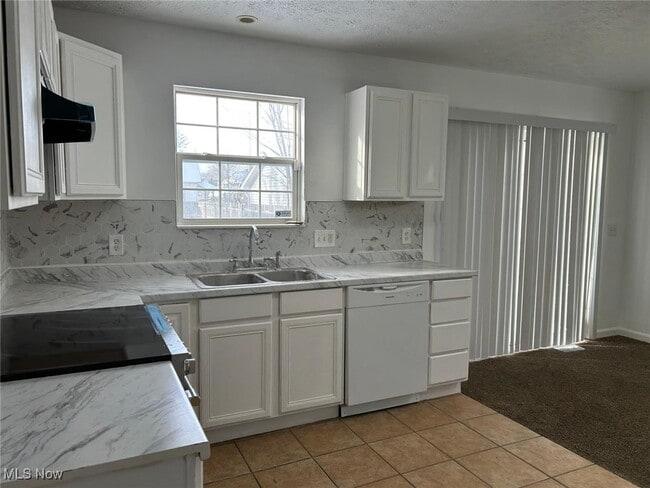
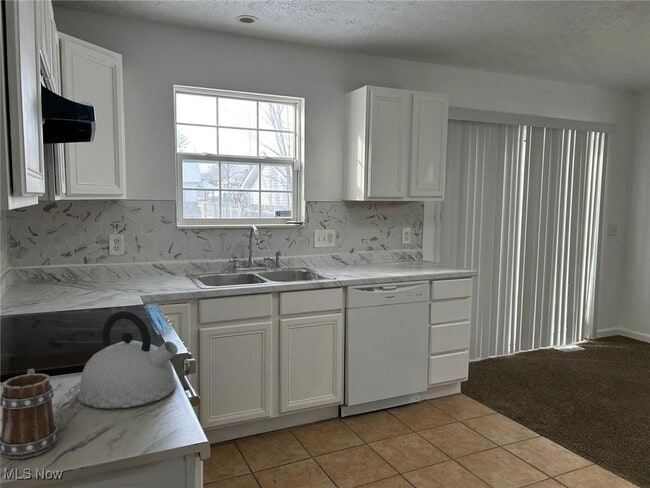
+ mug (29, 409)
+ kettle (131, 351)
